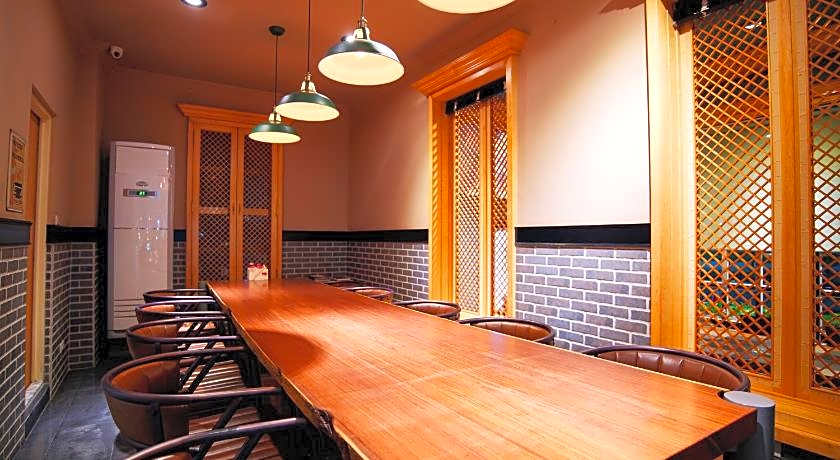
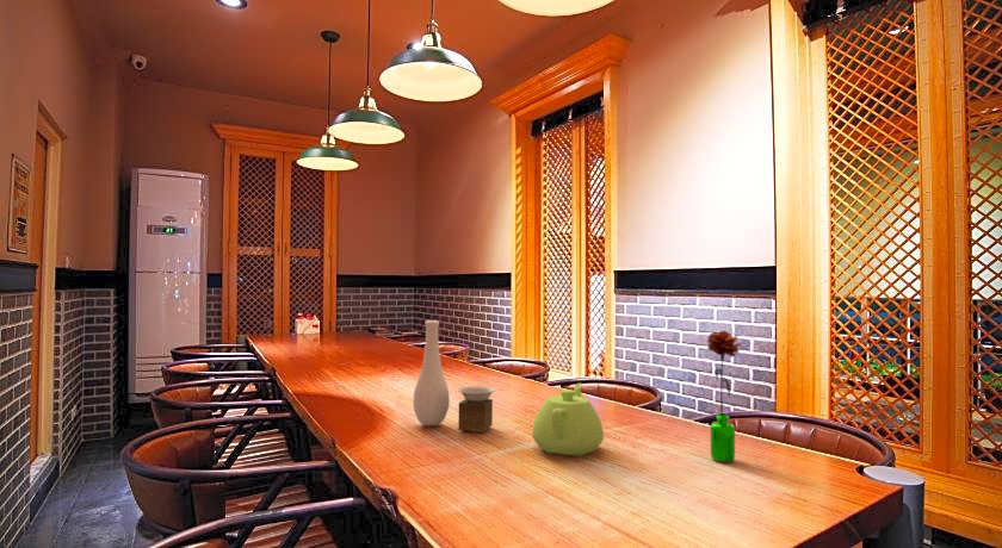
+ vase (444, 378)
+ flower (720, 394)
+ teapot (568, 418)
